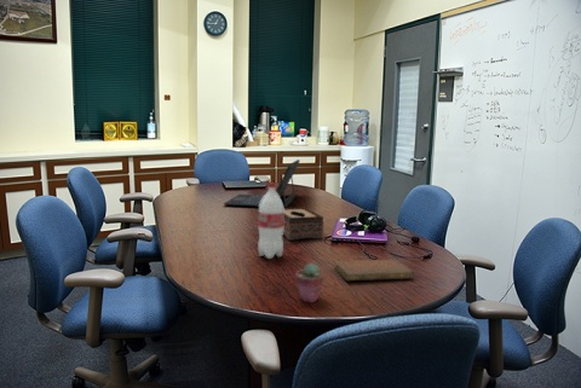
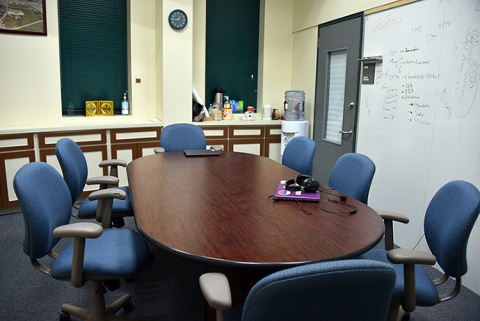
- bottle (271, 220)
- tissue box (297, 222)
- potted succulent (309, 280)
- laptop (263, 195)
- notebook (372, 270)
